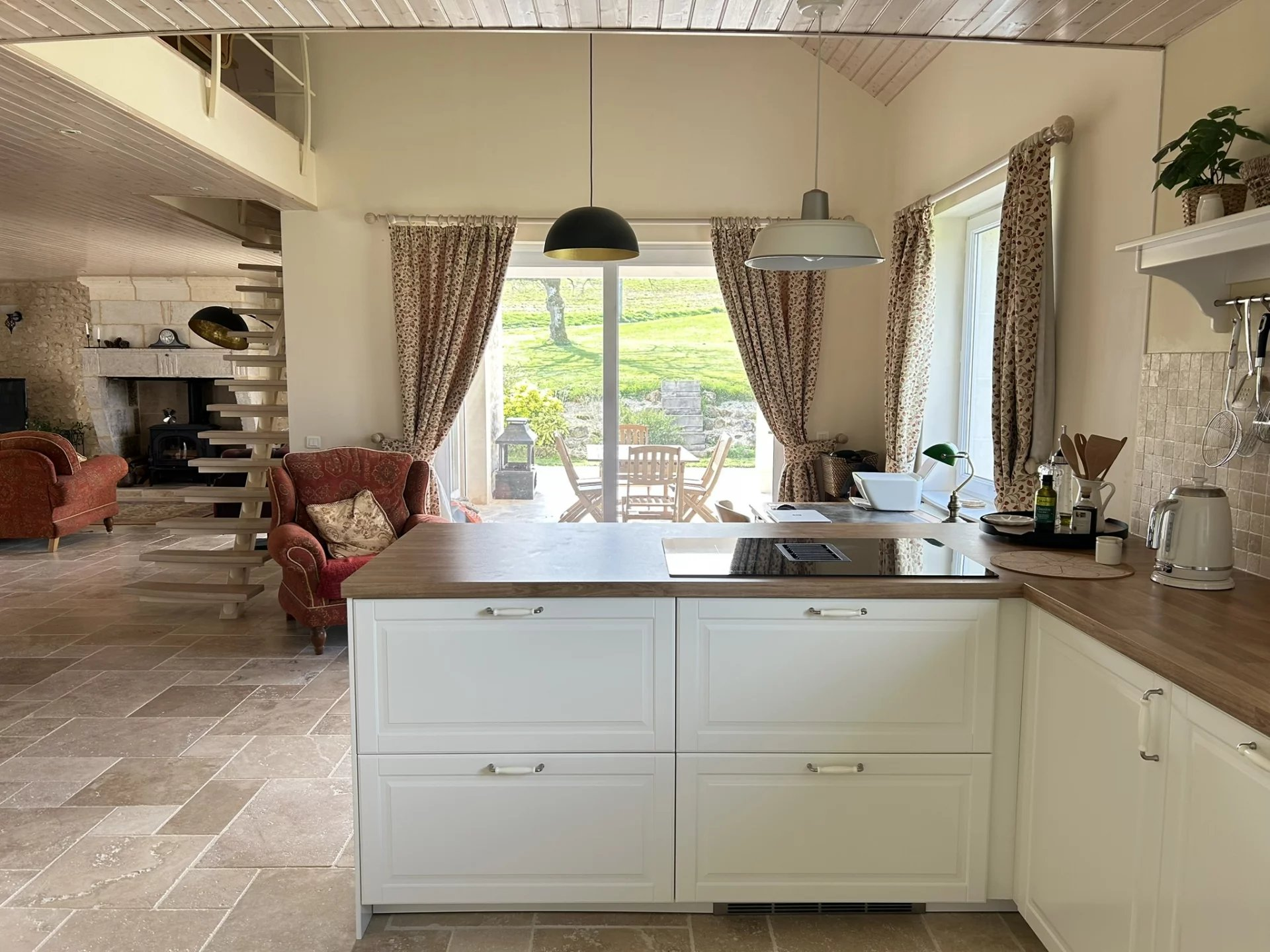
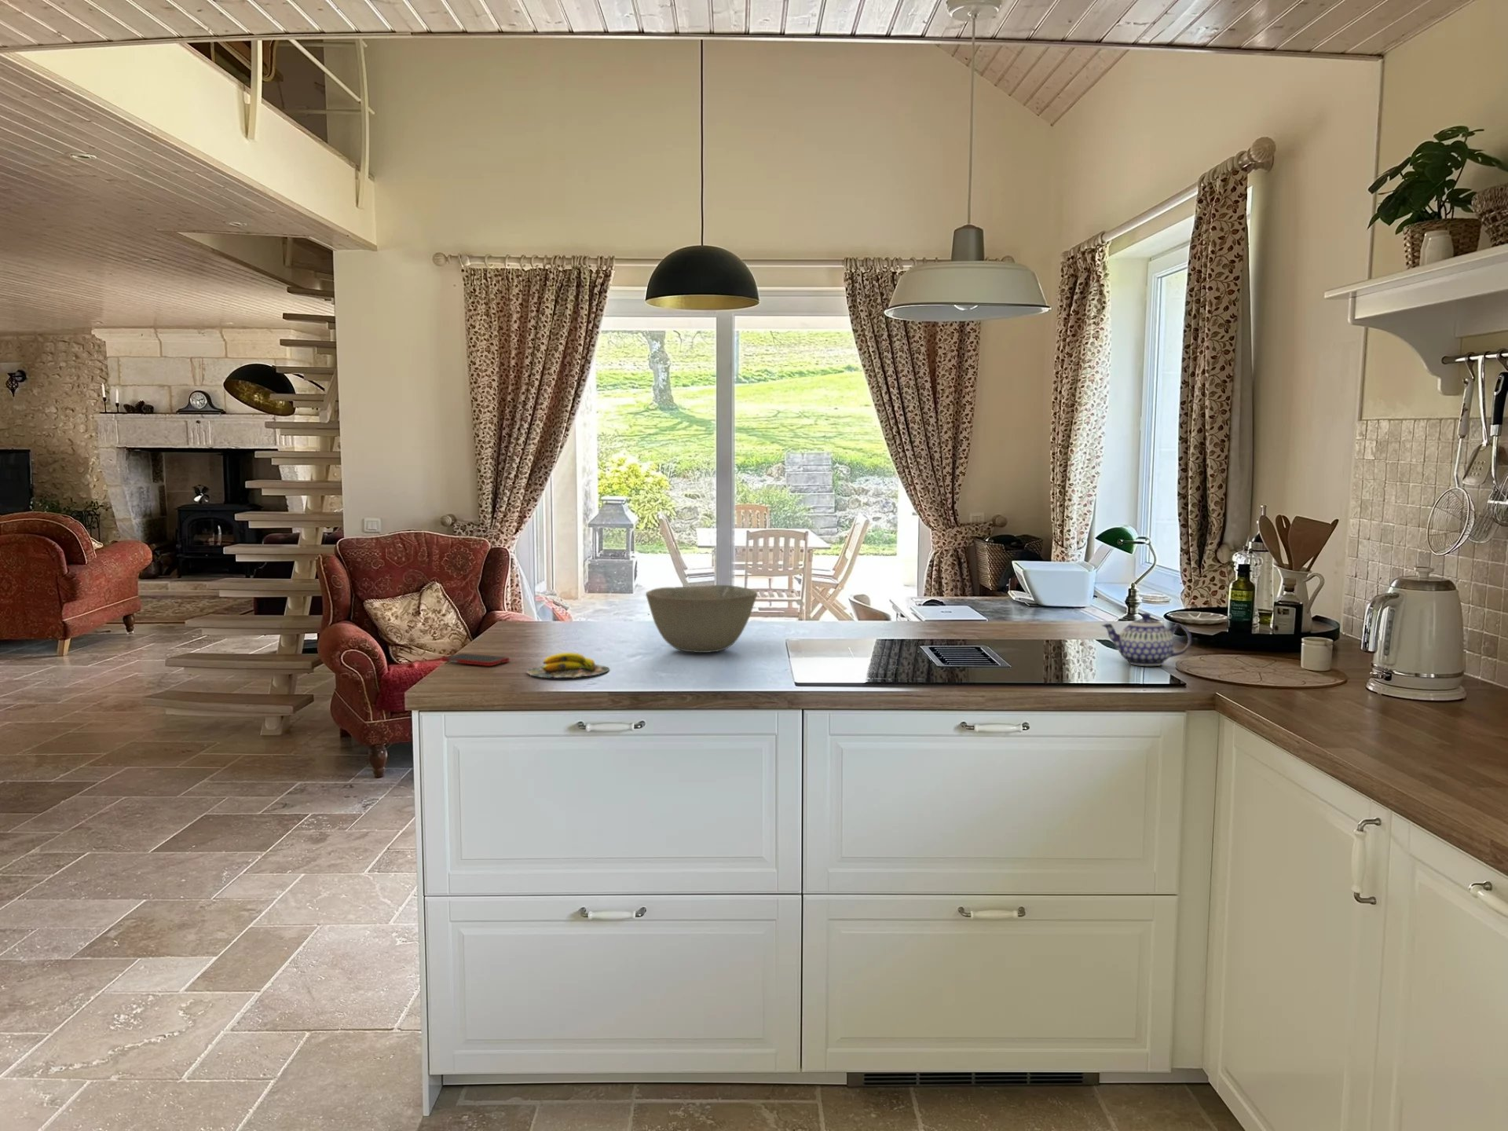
+ teapot (1145, 638)
+ cell phone (475, 659)
+ bowl (702, 620)
+ banana (568, 662)
